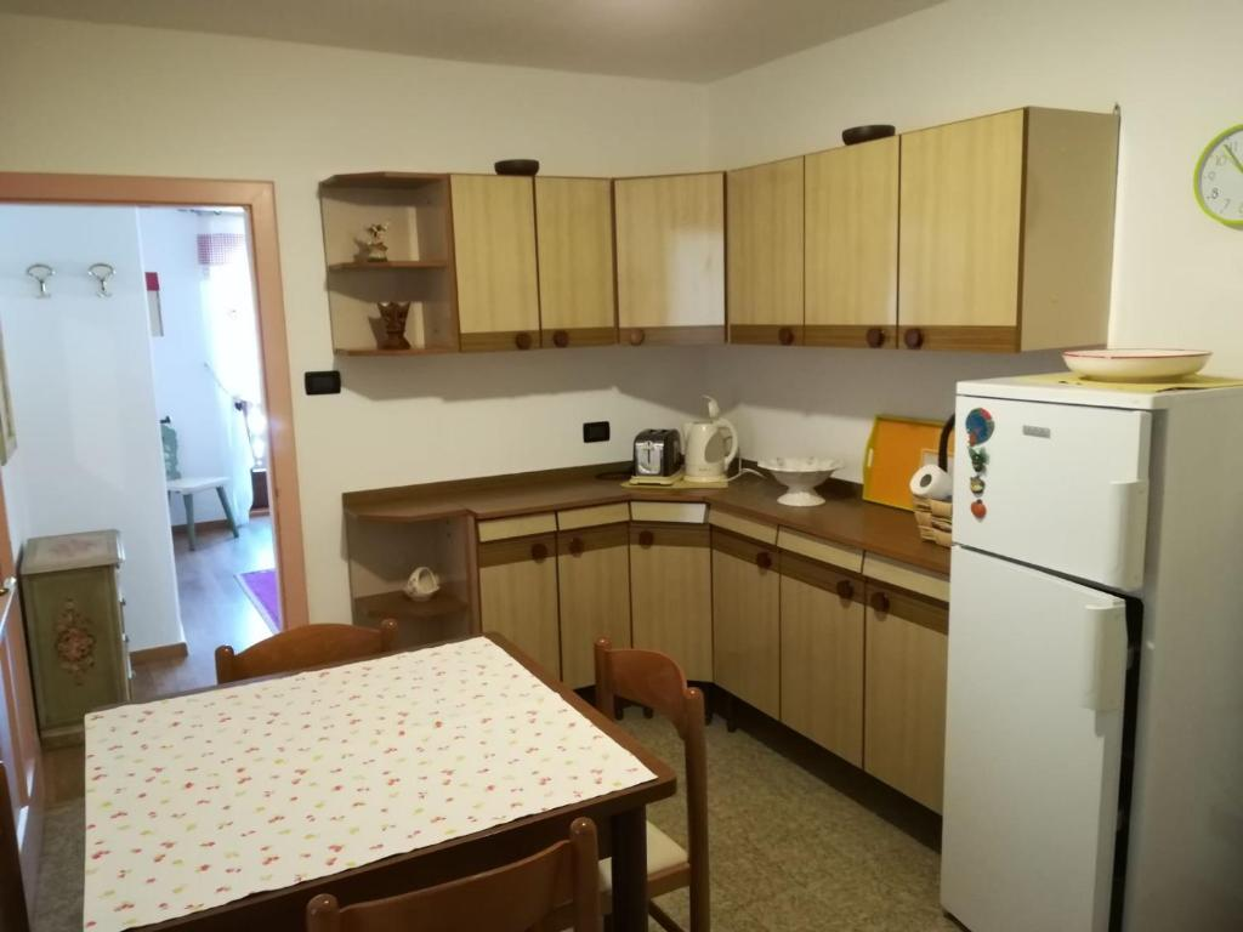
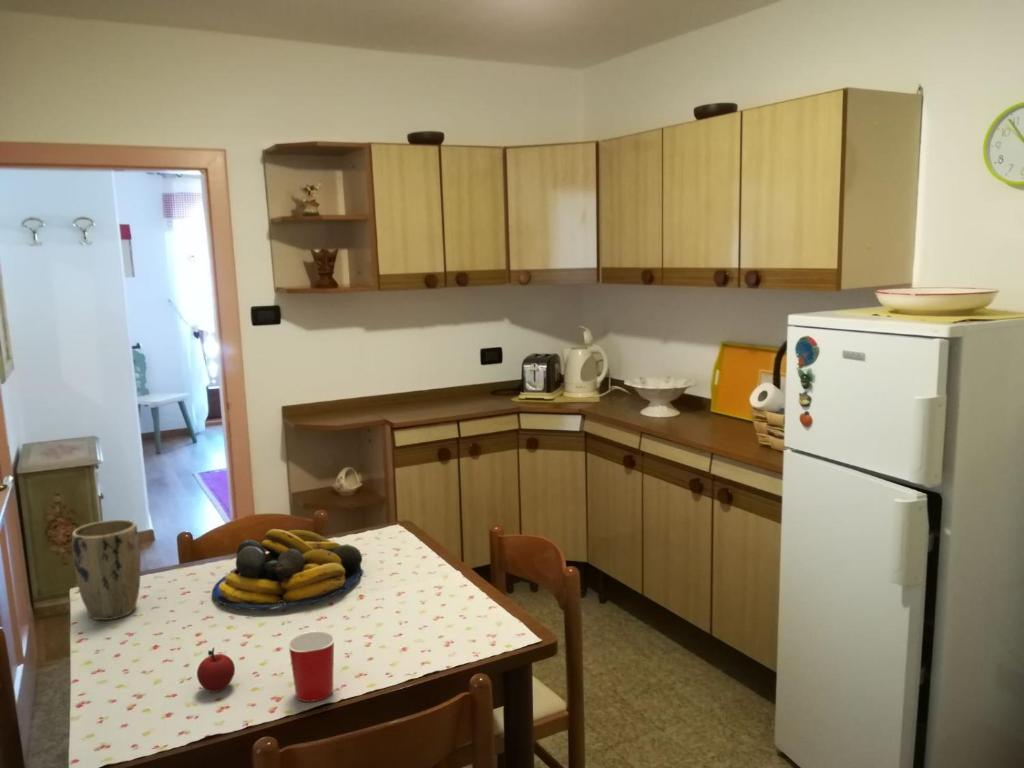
+ plant pot (108, 570)
+ apple (215, 668)
+ mug (311, 661)
+ fruit bowl (286, 557)
